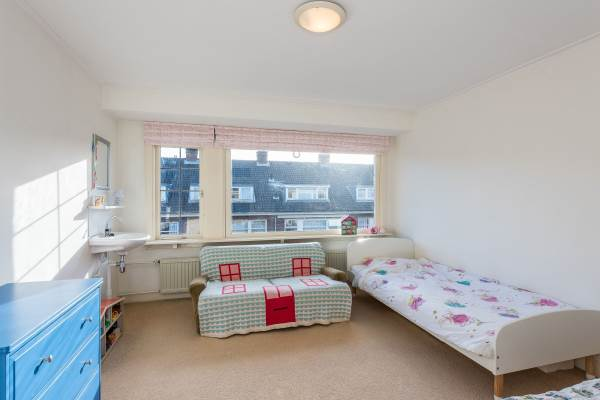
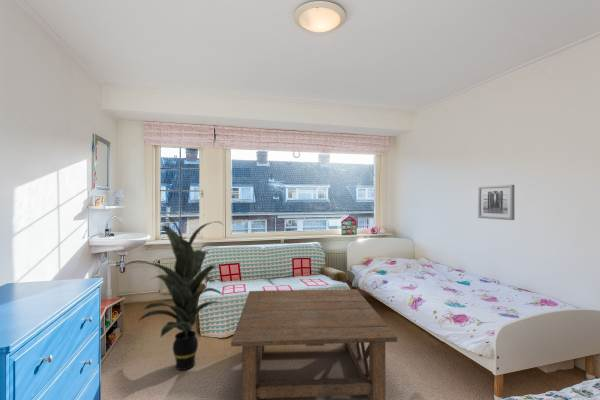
+ wall art (495, 202)
+ coffee table (308, 341)
+ indoor plant (180, 289)
